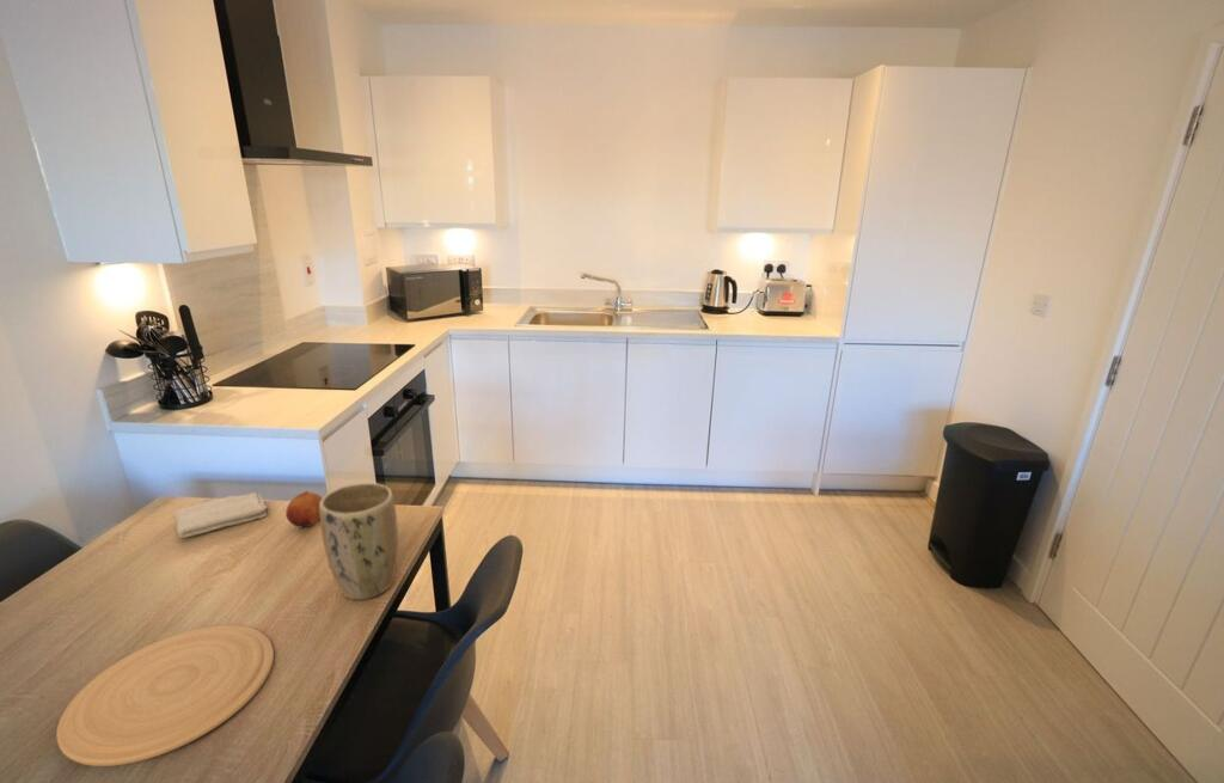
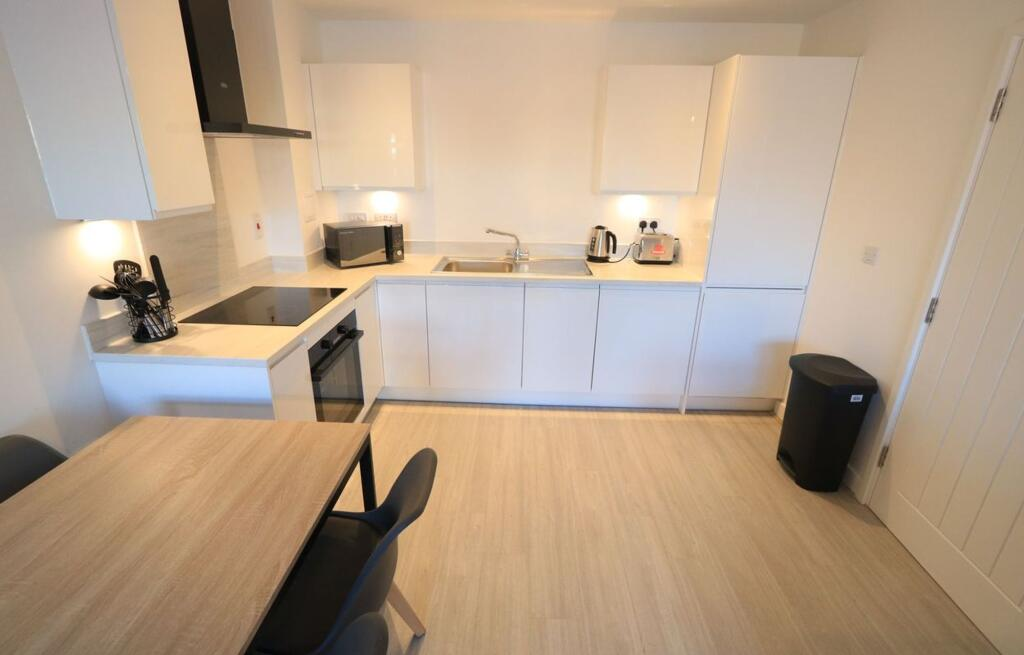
- washcloth (221, 513)
- plant pot (362, 542)
- plate (175, 684)
- fruit (305, 508)
